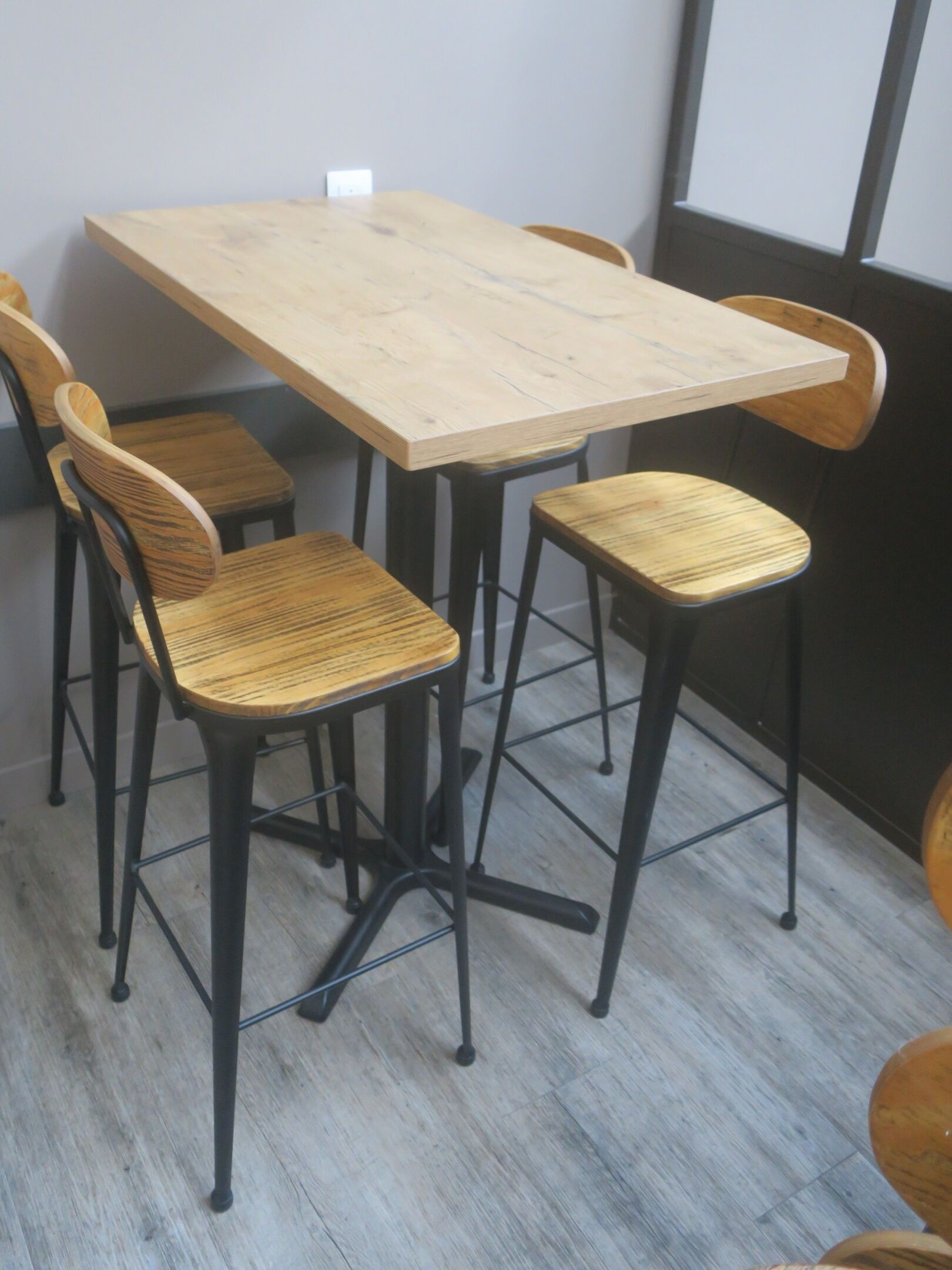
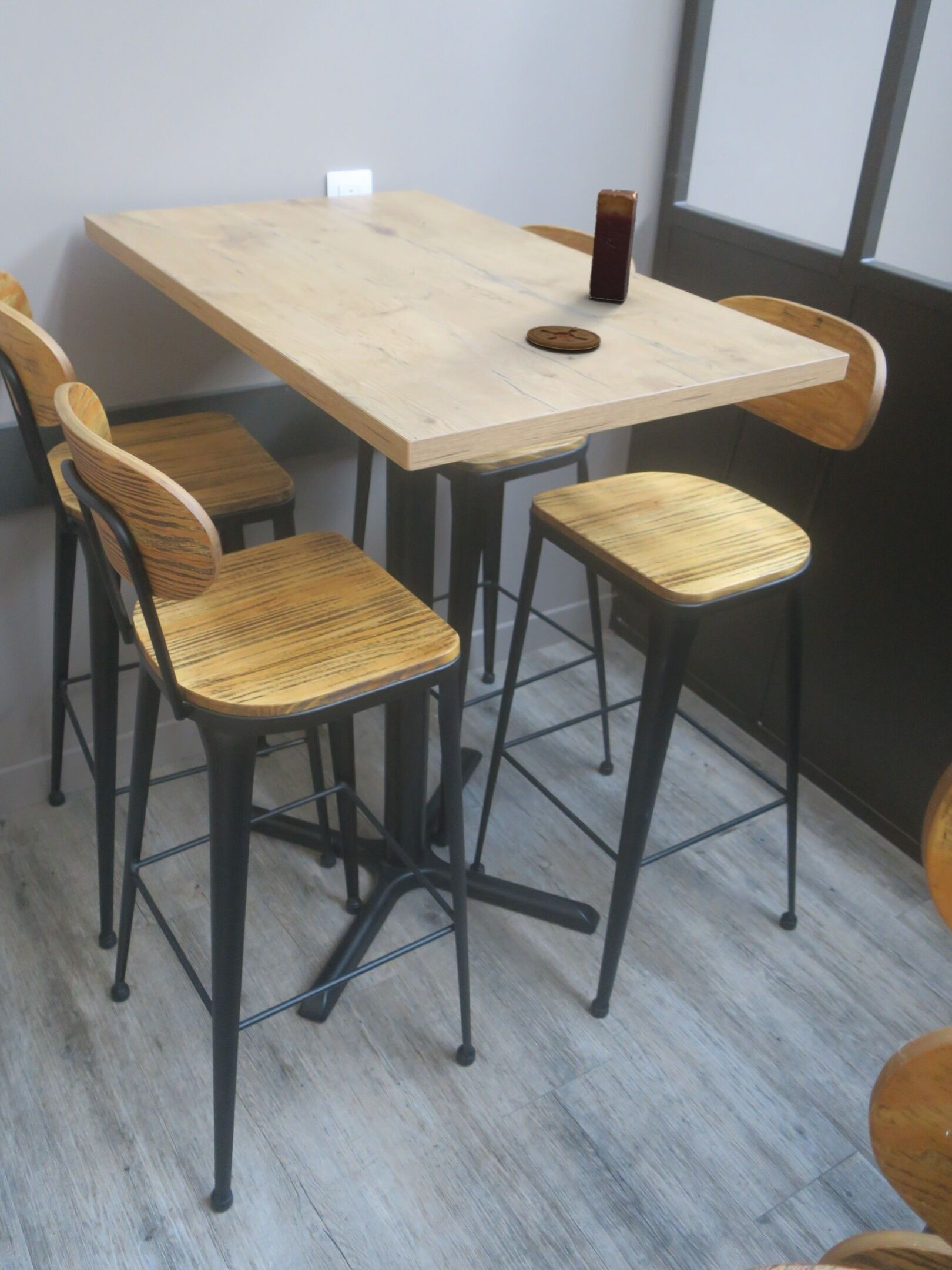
+ candle (613, 245)
+ coaster (563, 337)
